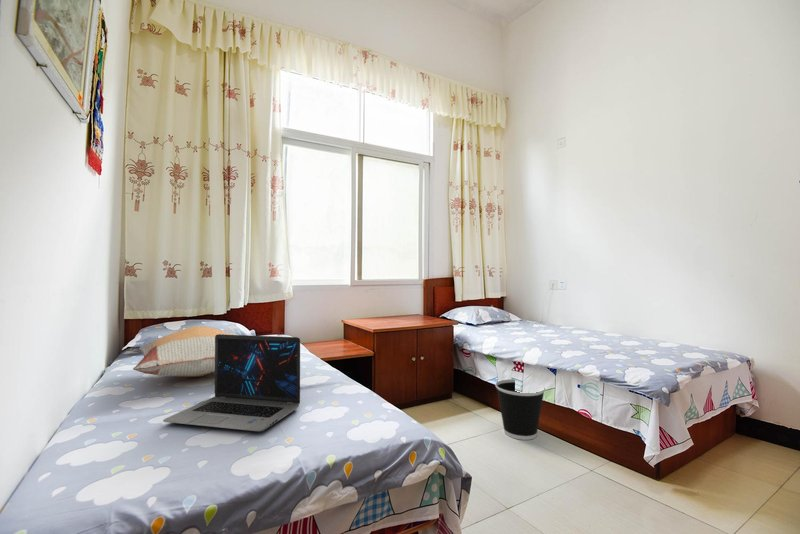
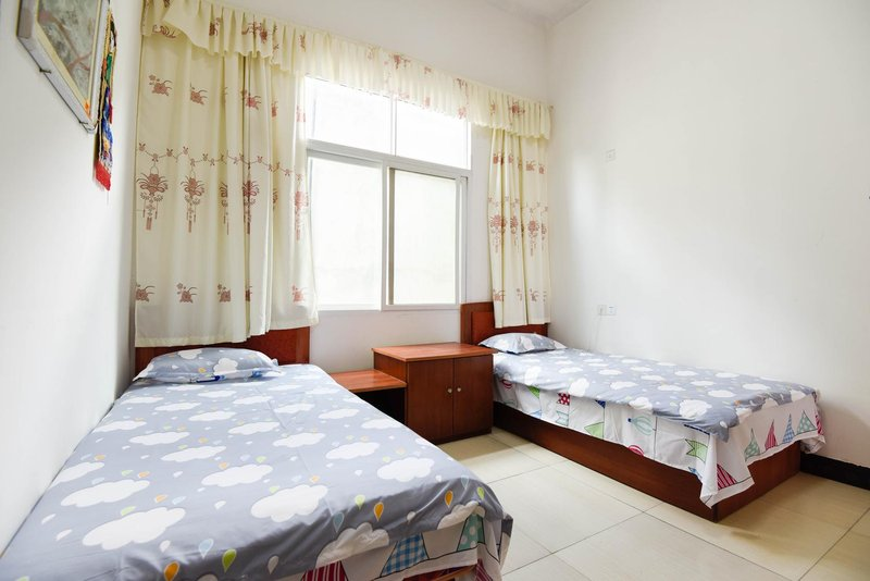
- laptop (235, 378)
- wastebasket (520, 409)
- decorative pillow (200, 351)
